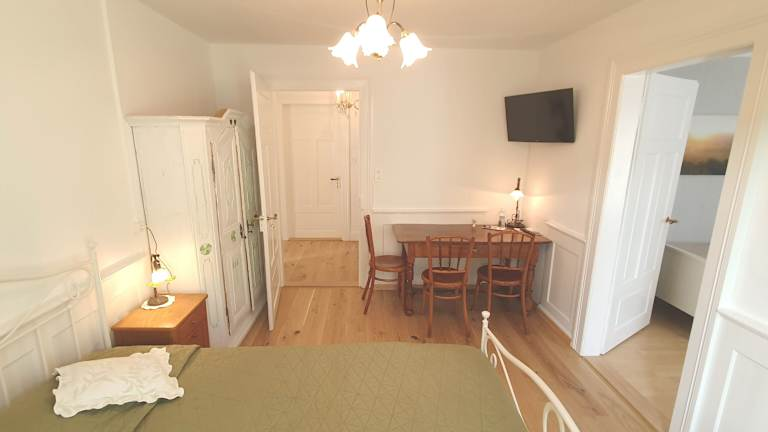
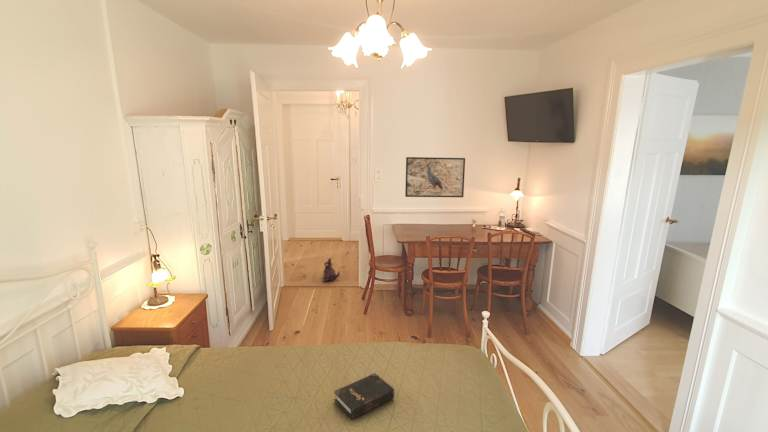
+ plush toy (331, 269)
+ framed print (435, 177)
+ hardback book (364, 395)
